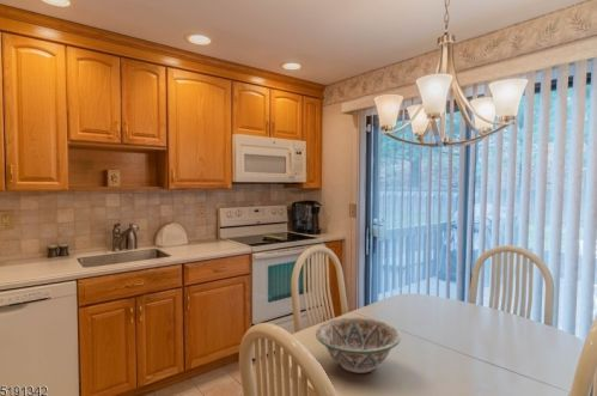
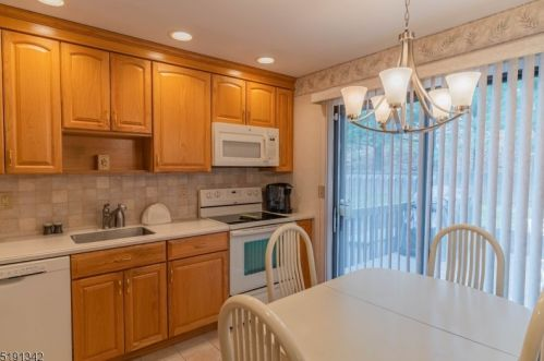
- decorative bowl (357, 347)
